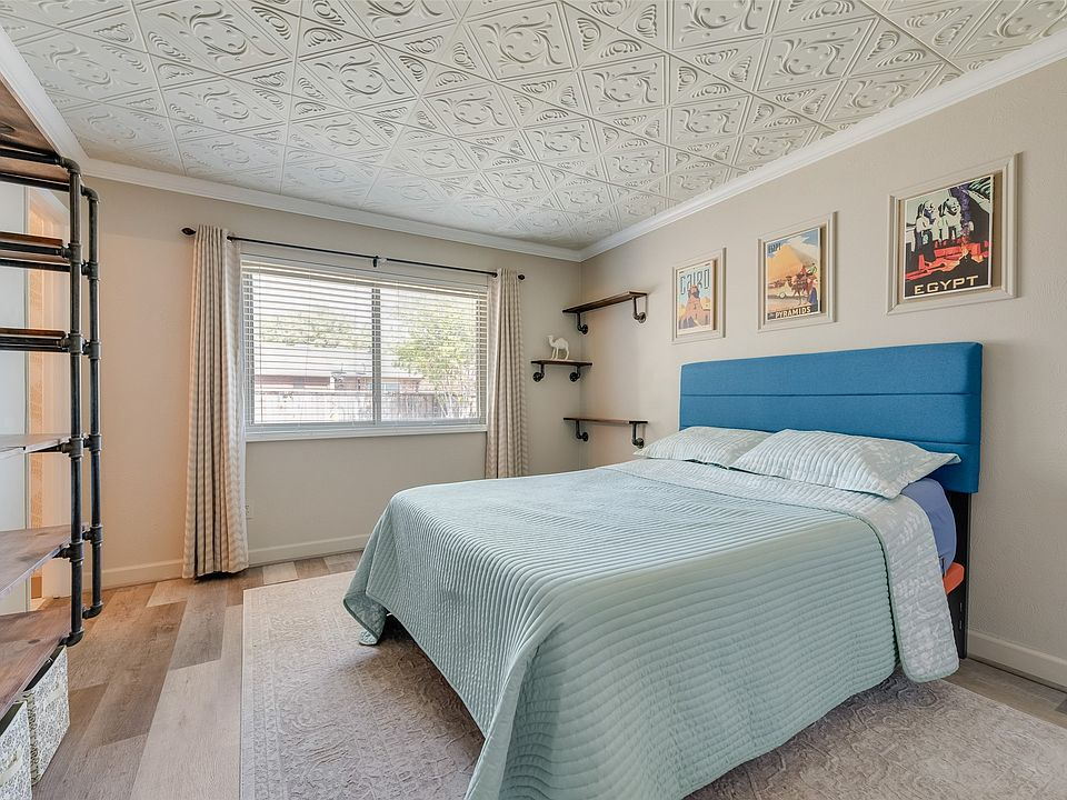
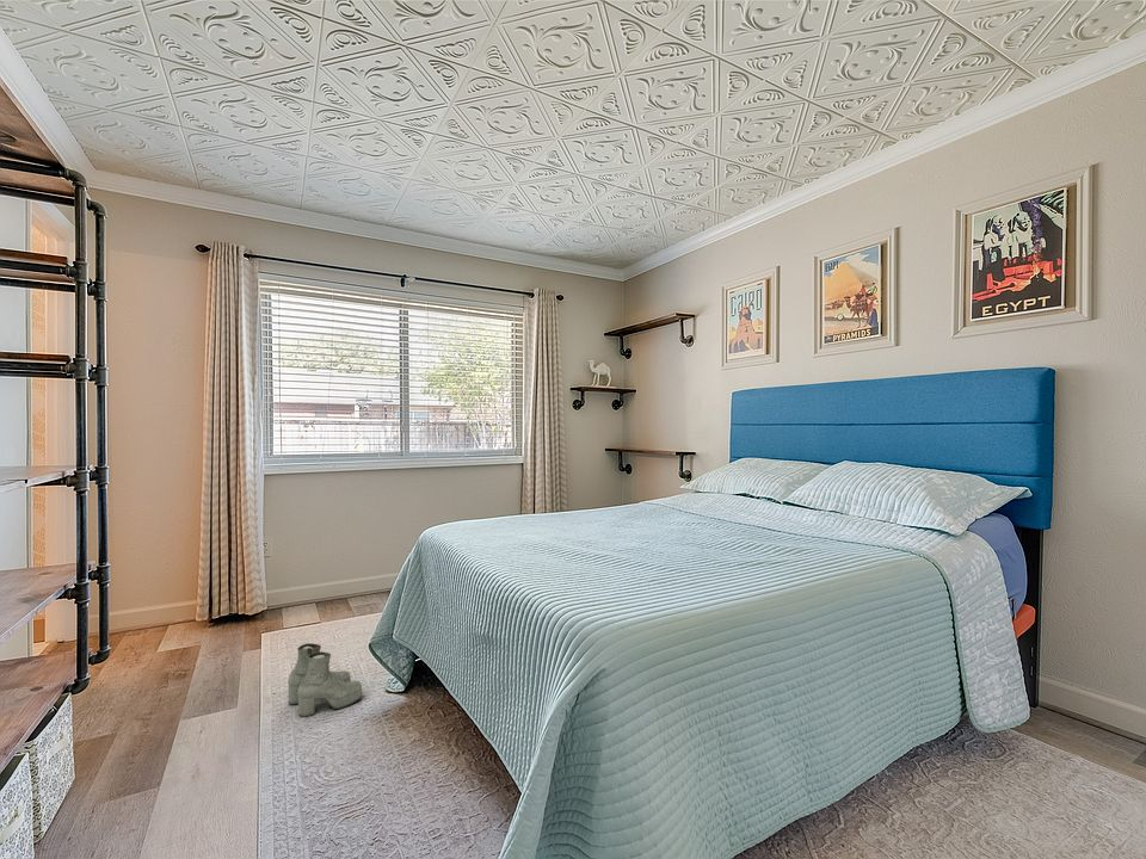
+ boots (325, 673)
